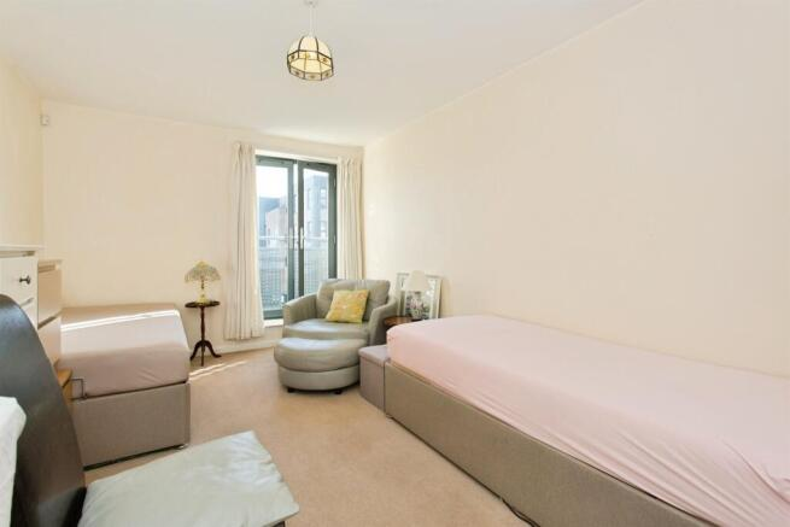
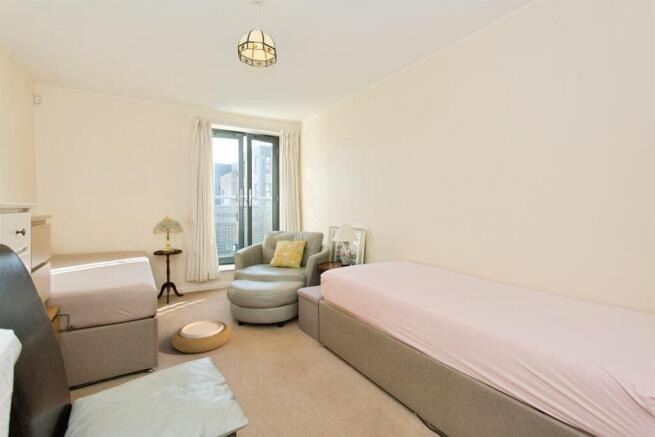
+ woven basket (202, 334)
